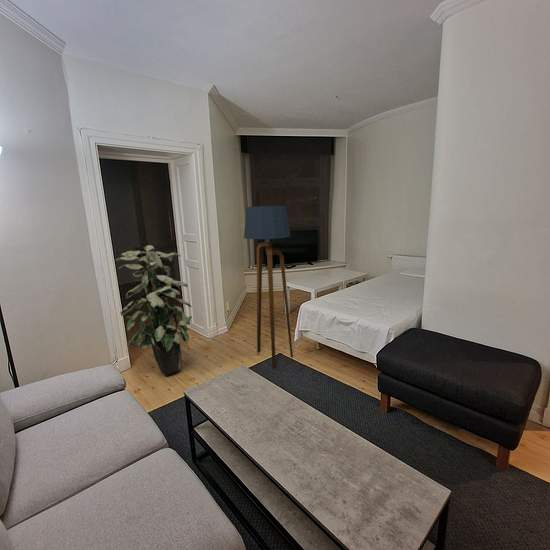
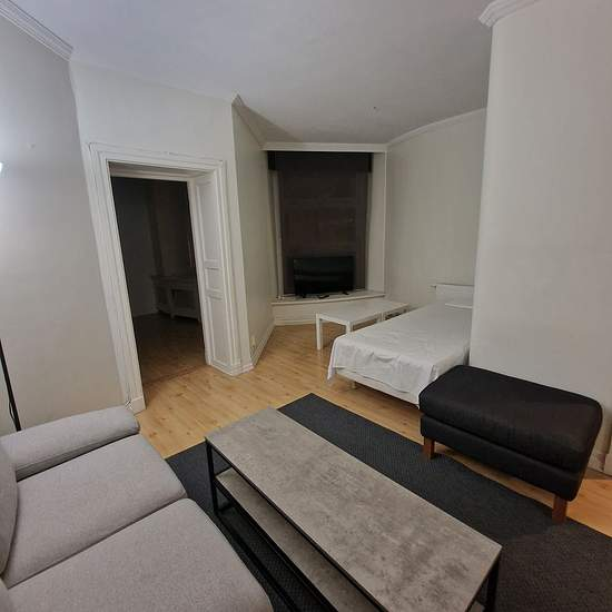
- indoor plant (157, 310)
- floor lamp (269, 285)
